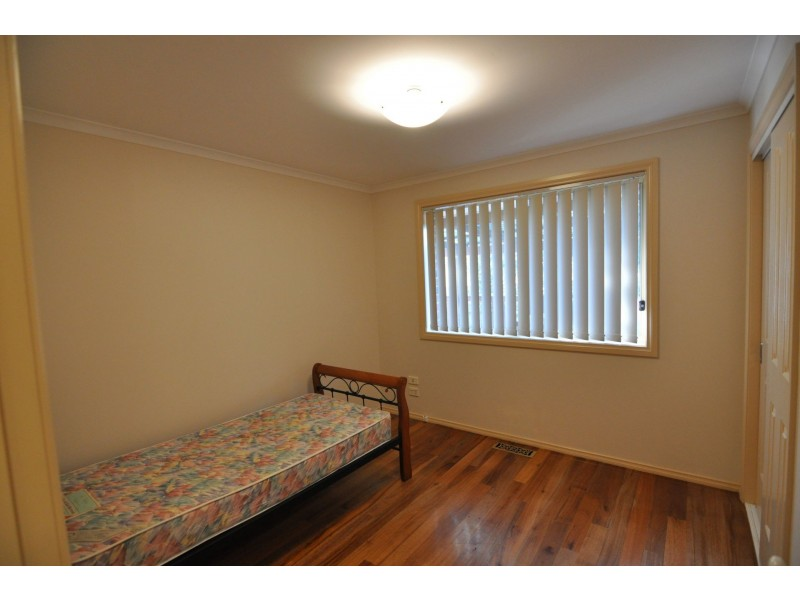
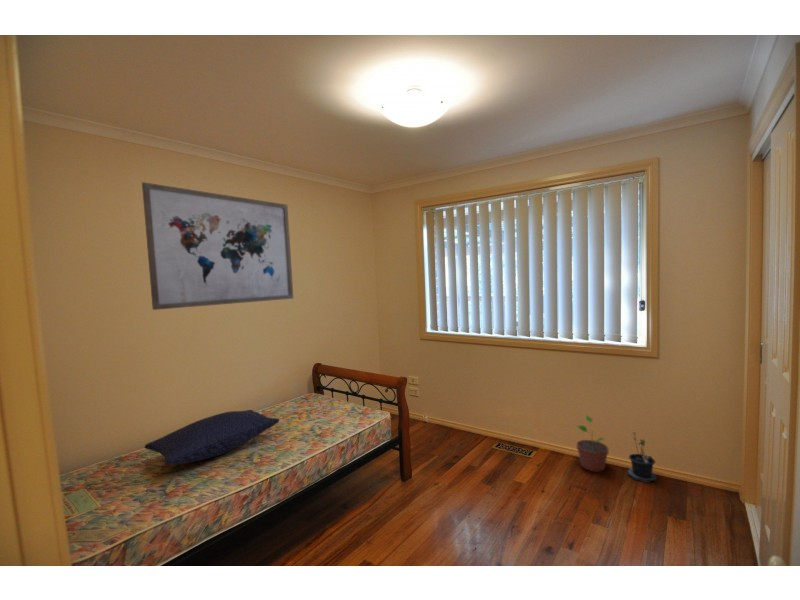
+ pillow (216, 434)
+ wall art (229, 249)
+ potted plant (592, 443)
+ potted plant (640, 454)
